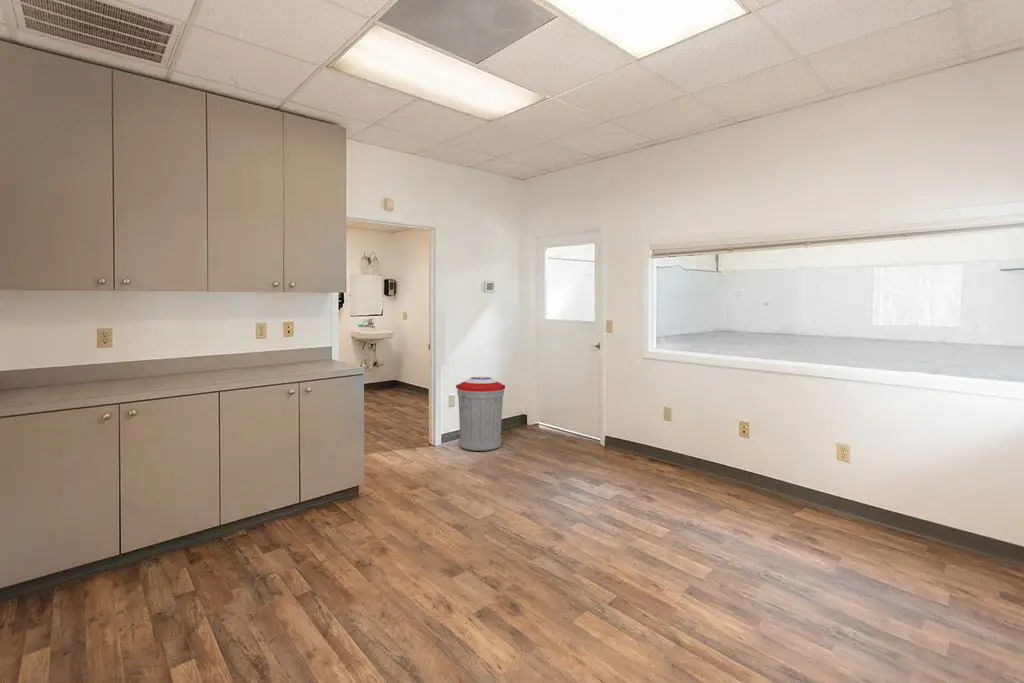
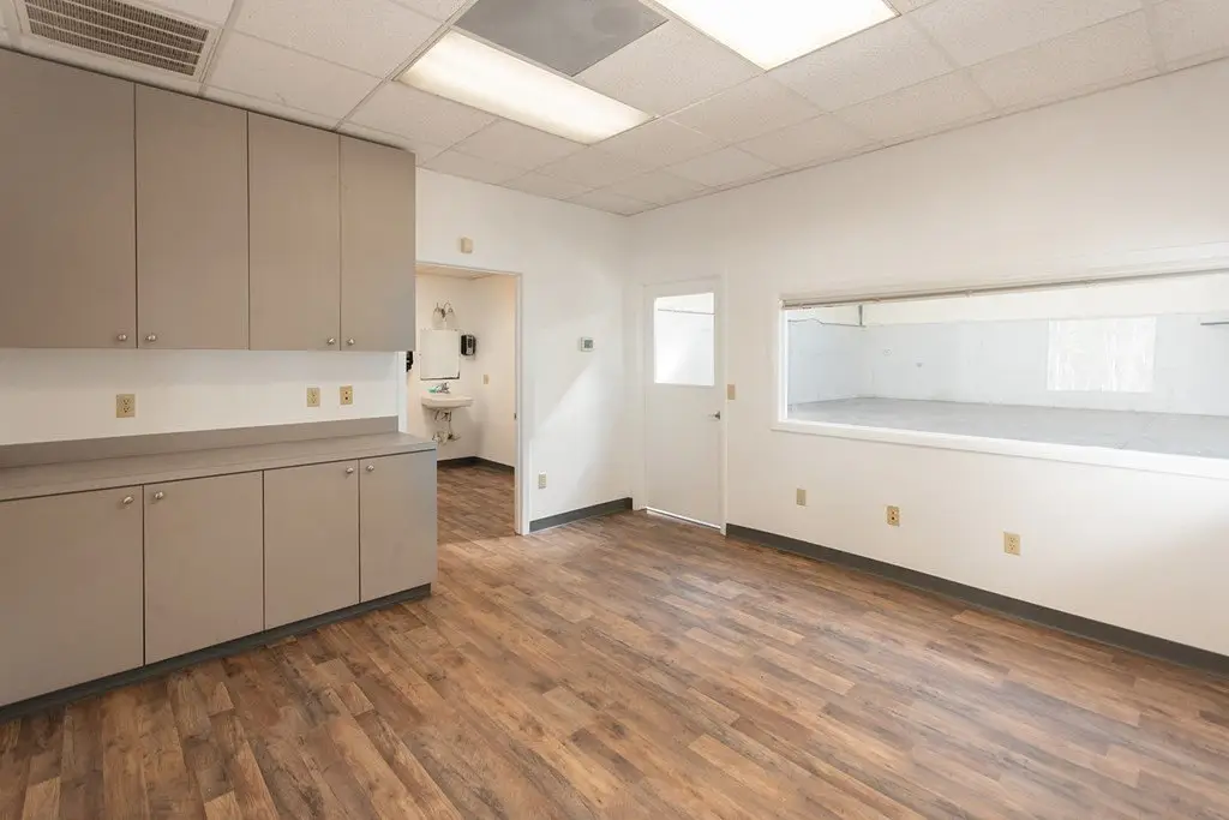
- trash can (480, 411)
